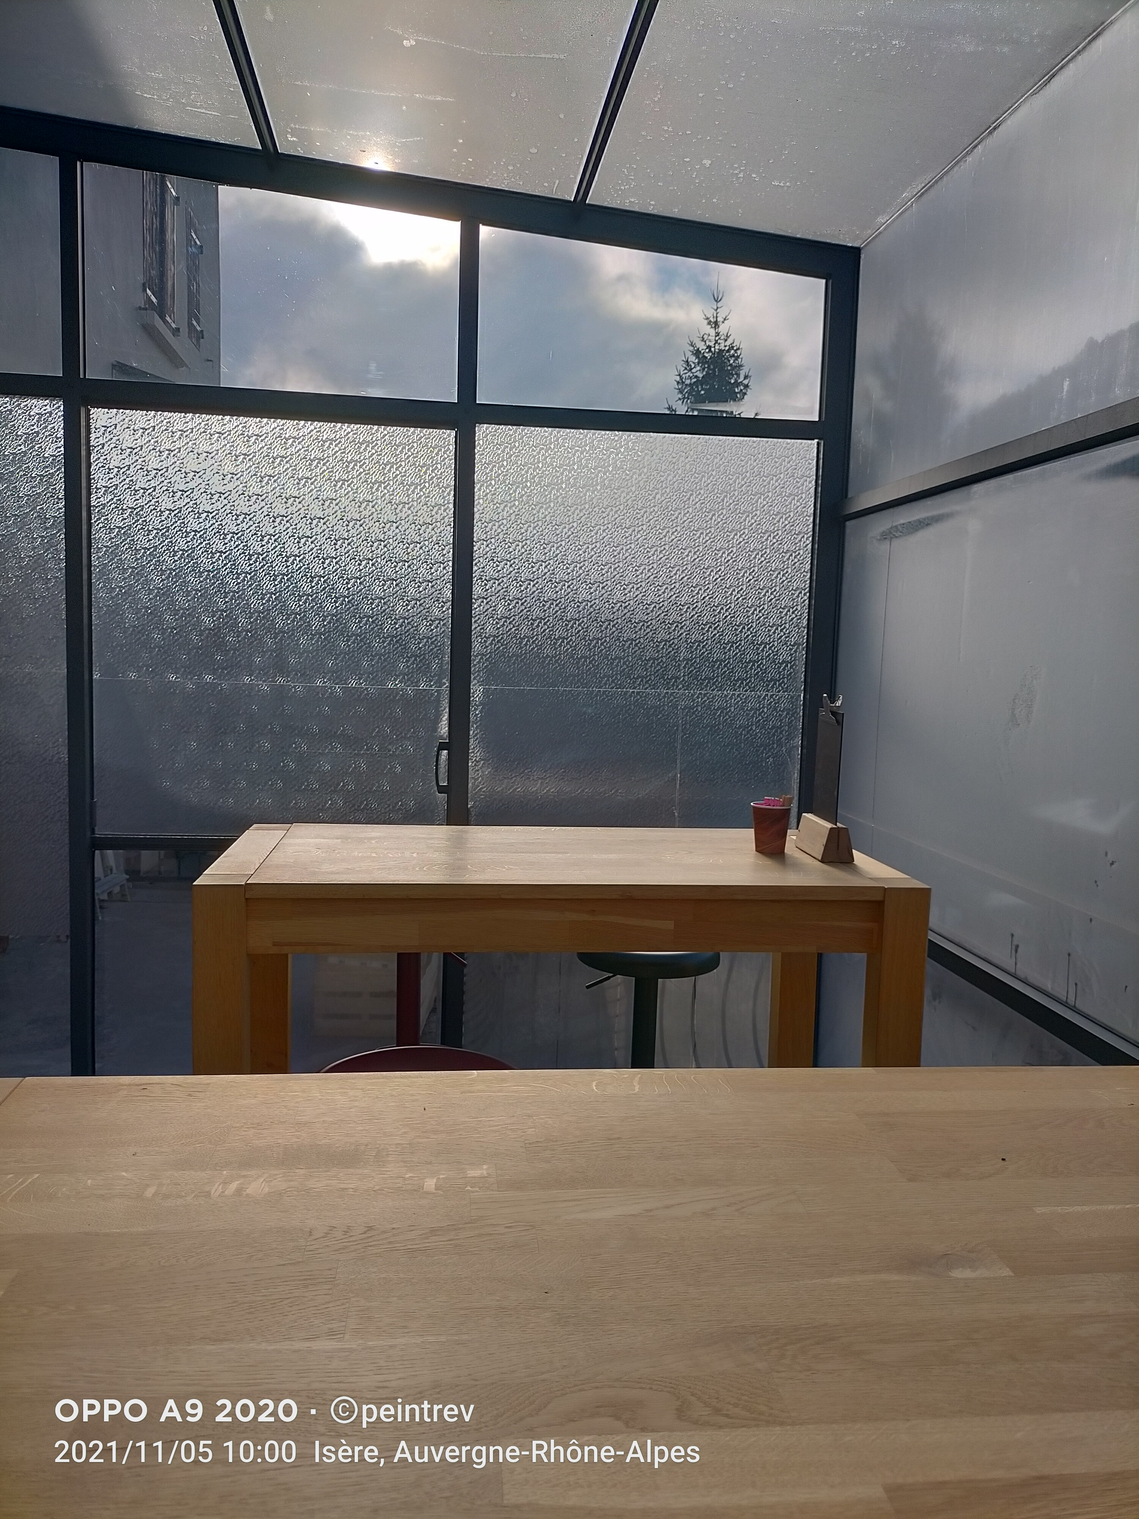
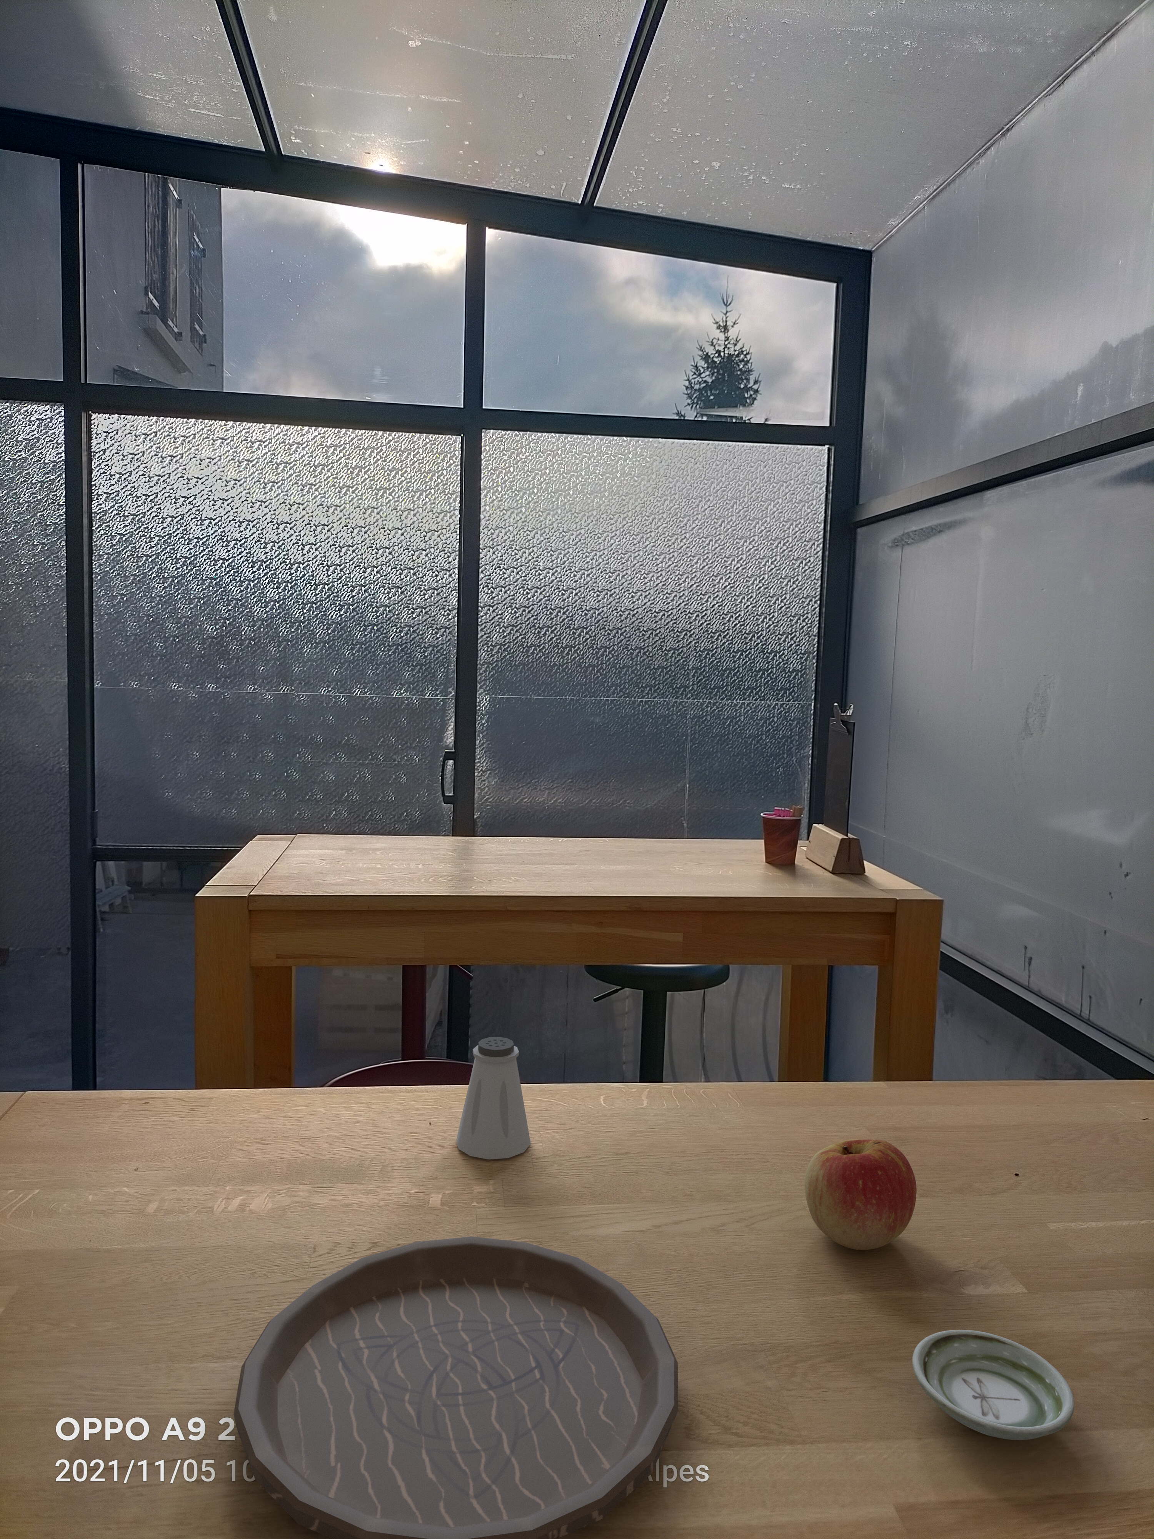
+ plate (462, 1374)
+ apple (859, 1190)
+ saltshaker (495, 1093)
+ saucer (989, 1392)
